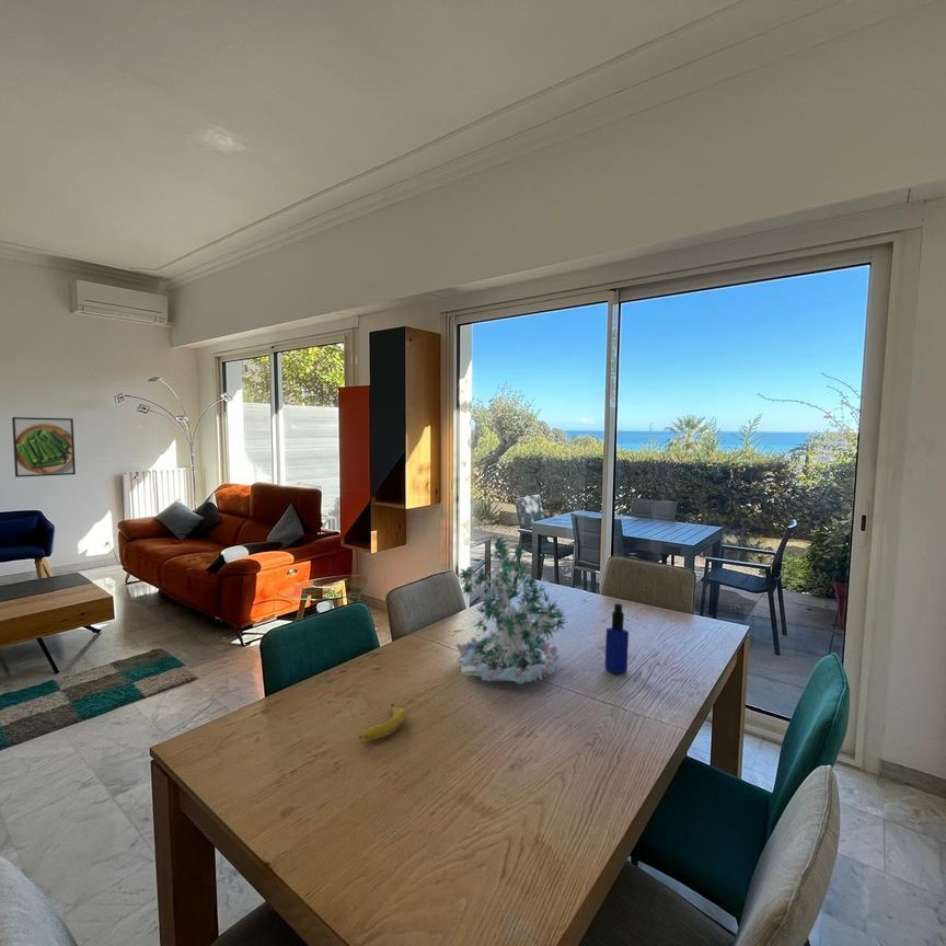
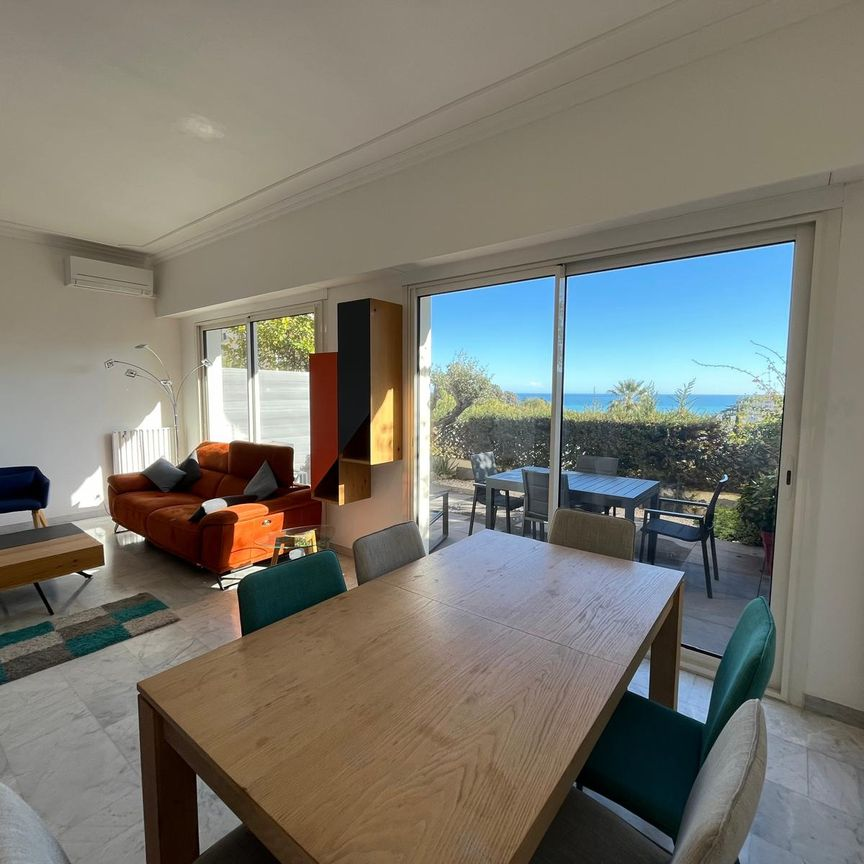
- plant (510, 603)
- banana (384, 723)
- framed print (45, 447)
- bottle (616, 637)
